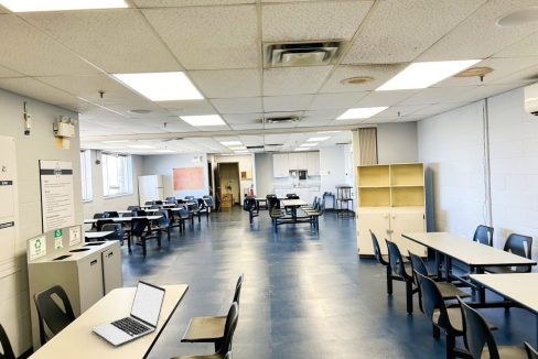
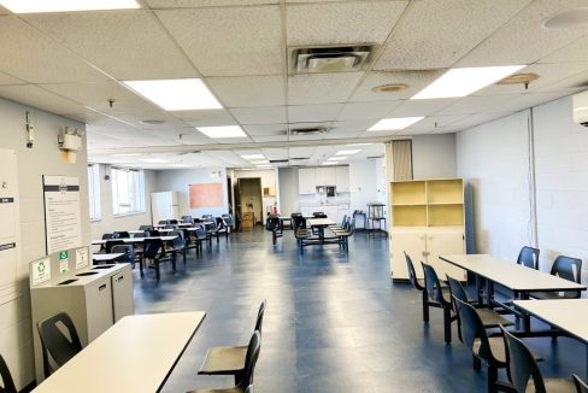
- laptop (131, 309)
